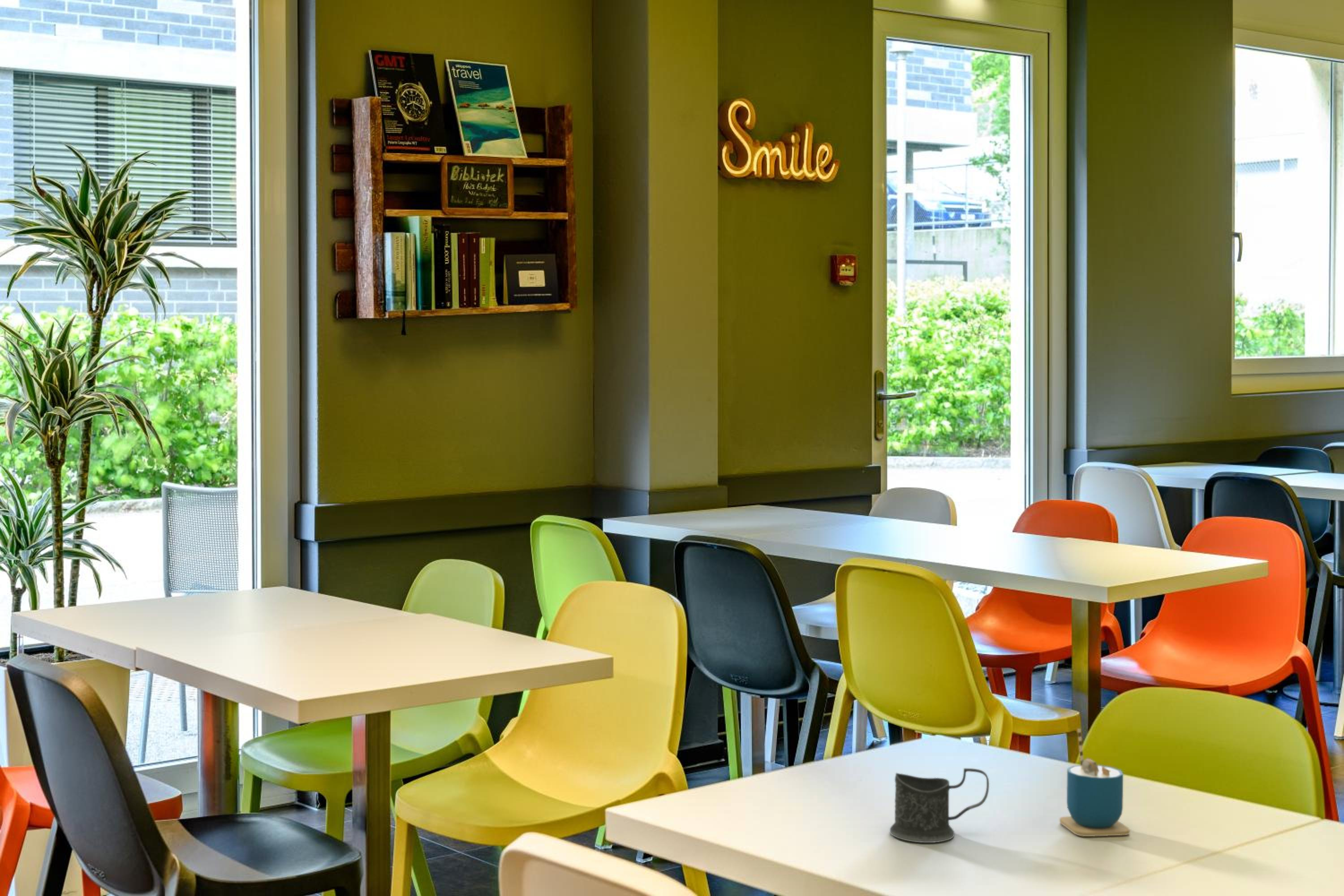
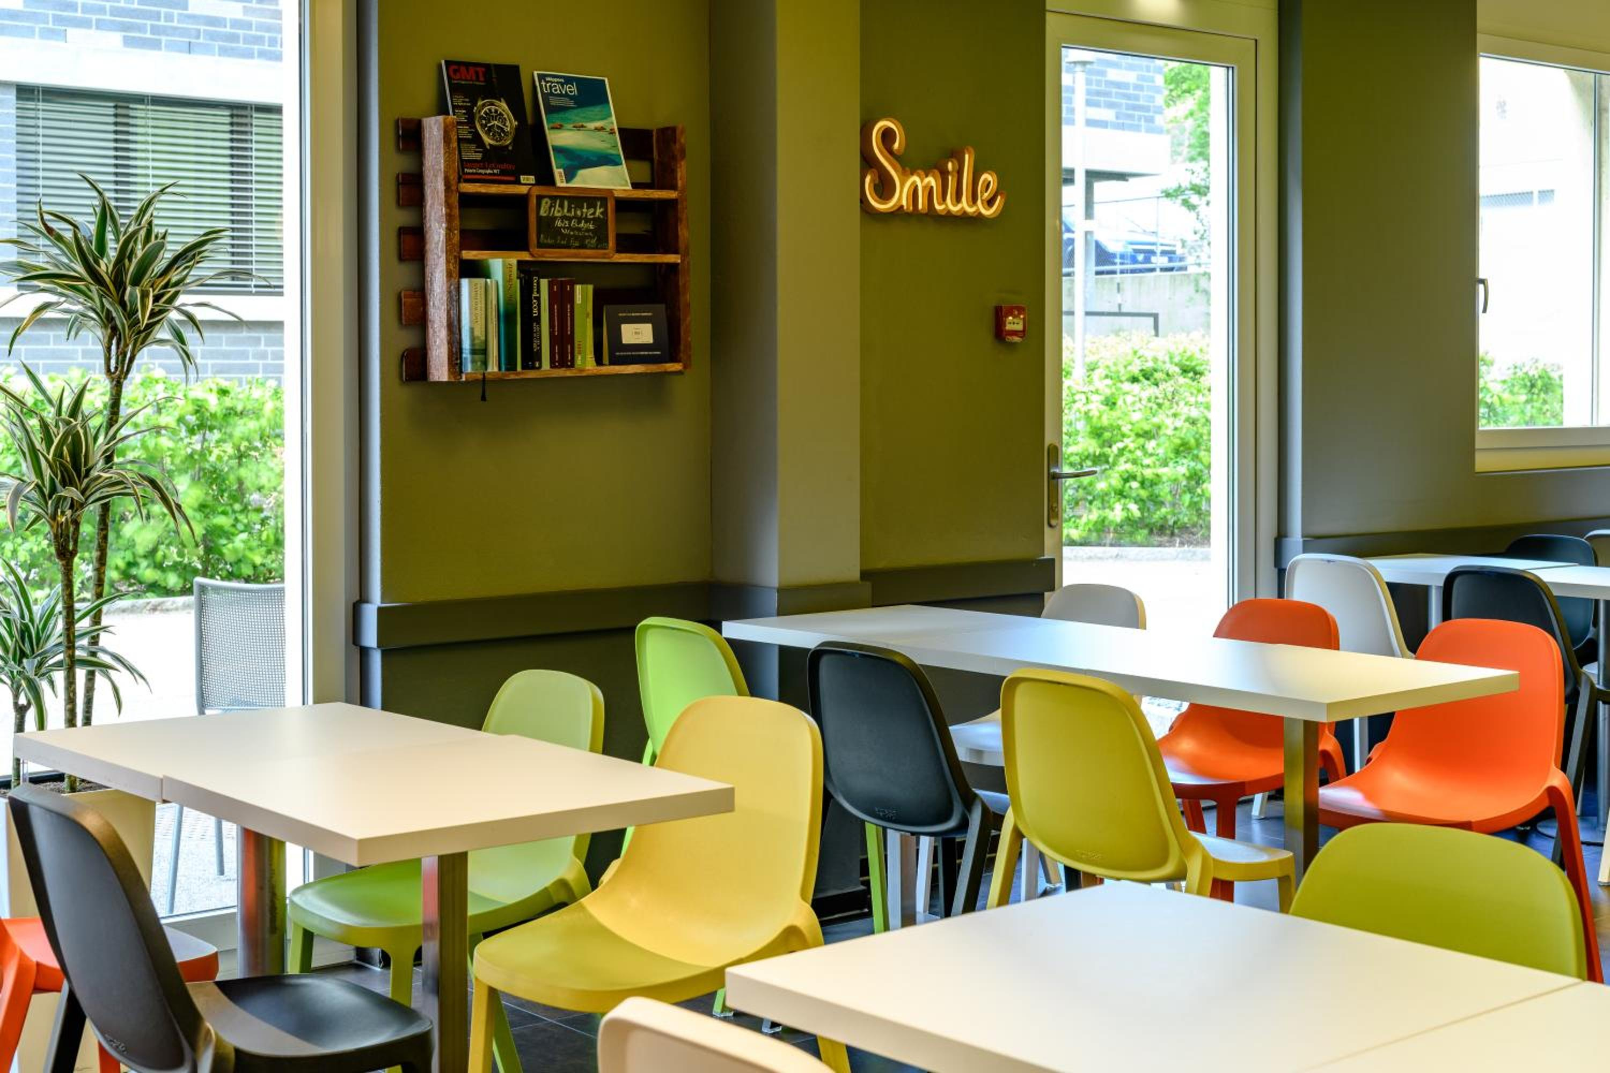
- cup (1094, 780)
- mug (939, 801)
